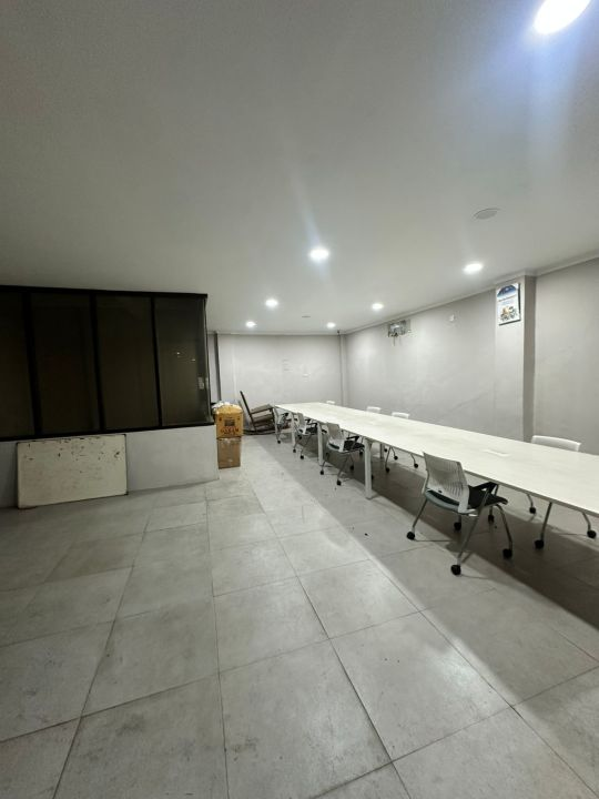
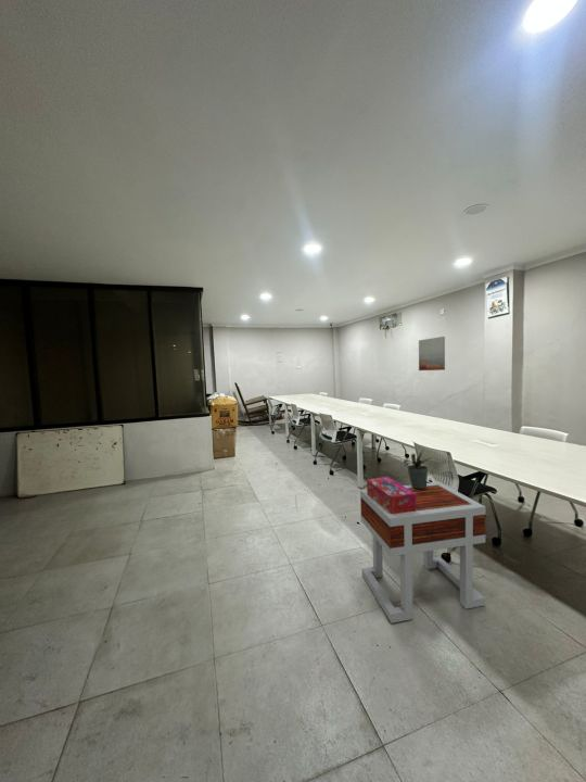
+ side table (417, 542)
+ wall art (431, 354)
+ tissue box (390, 493)
+ potted plant (420, 470)
